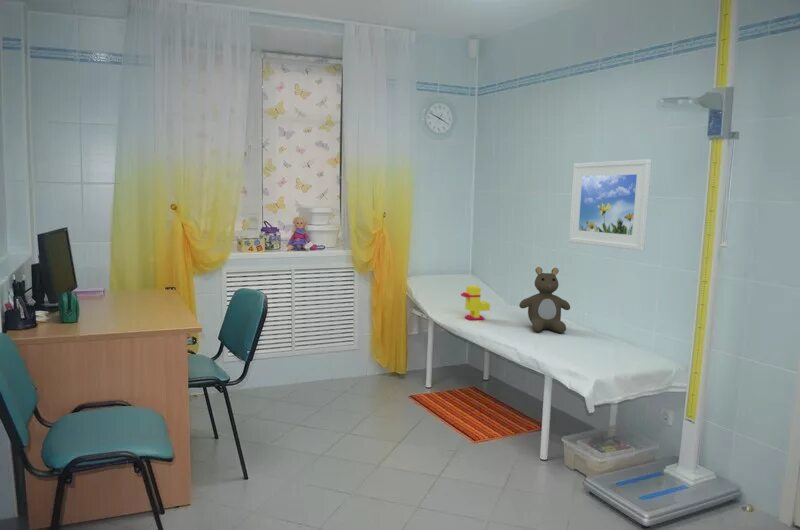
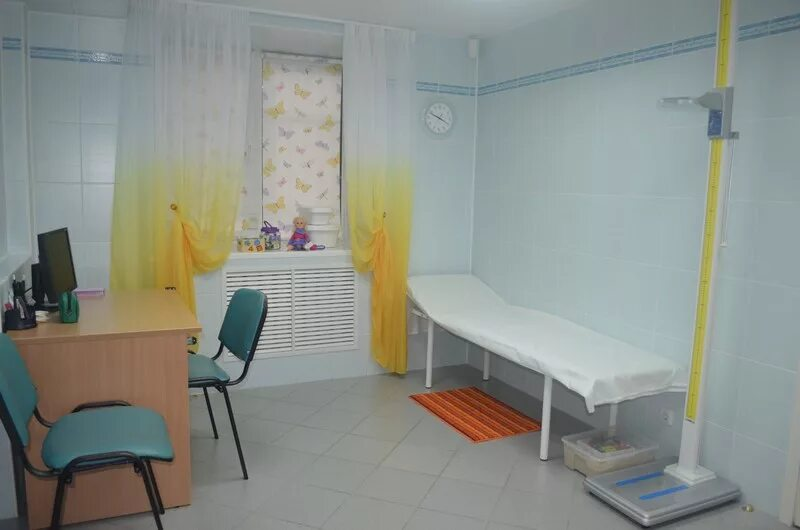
- teddy bear (547, 299)
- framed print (606, 204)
- toy blocks (475, 302)
